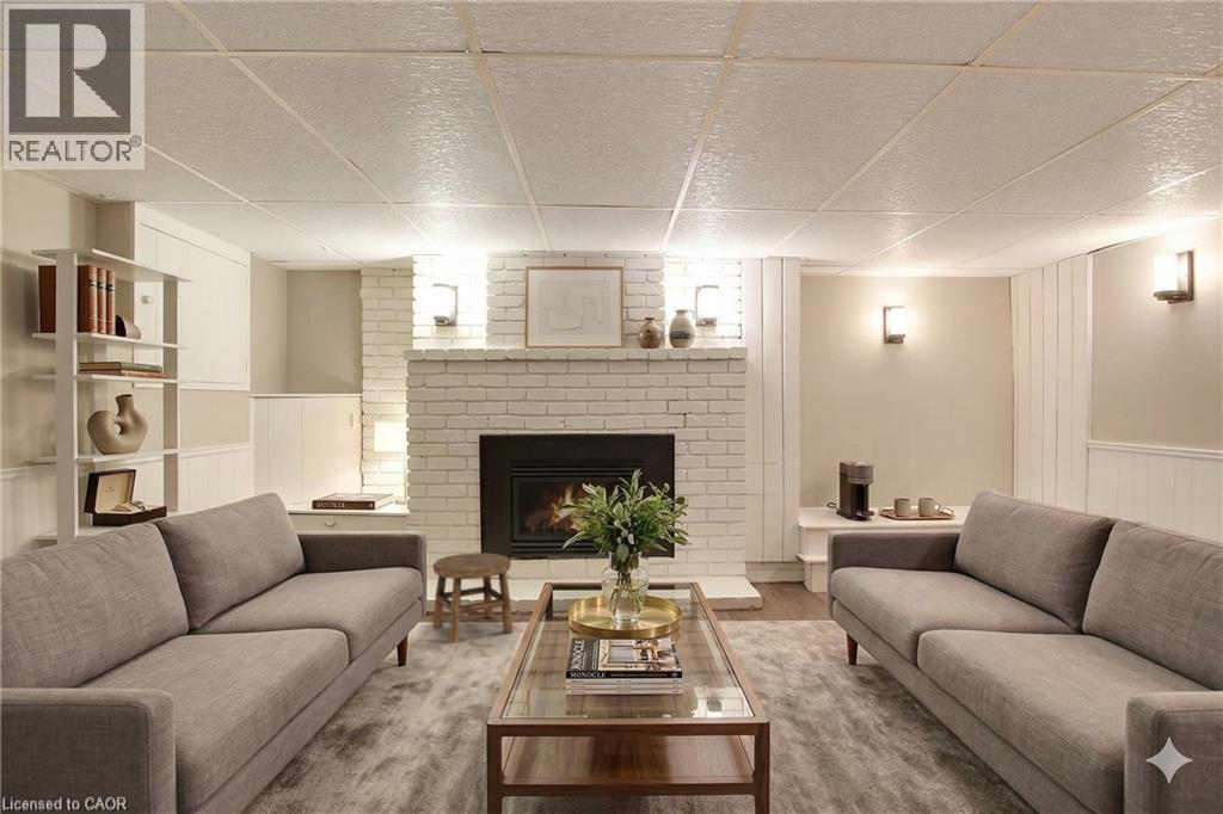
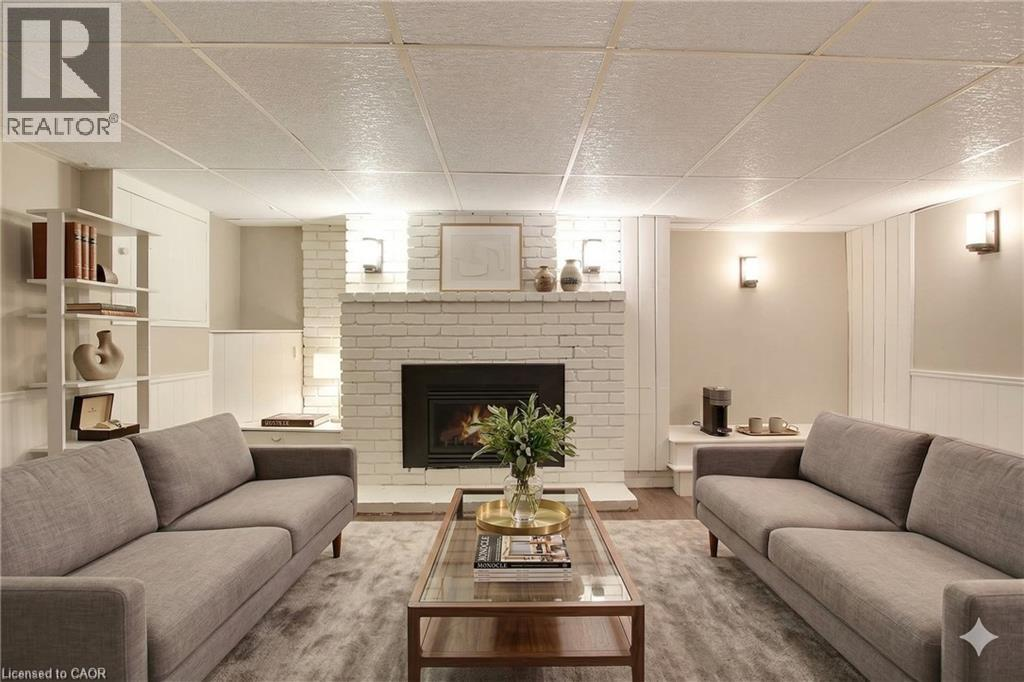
- stool (472, 594)
